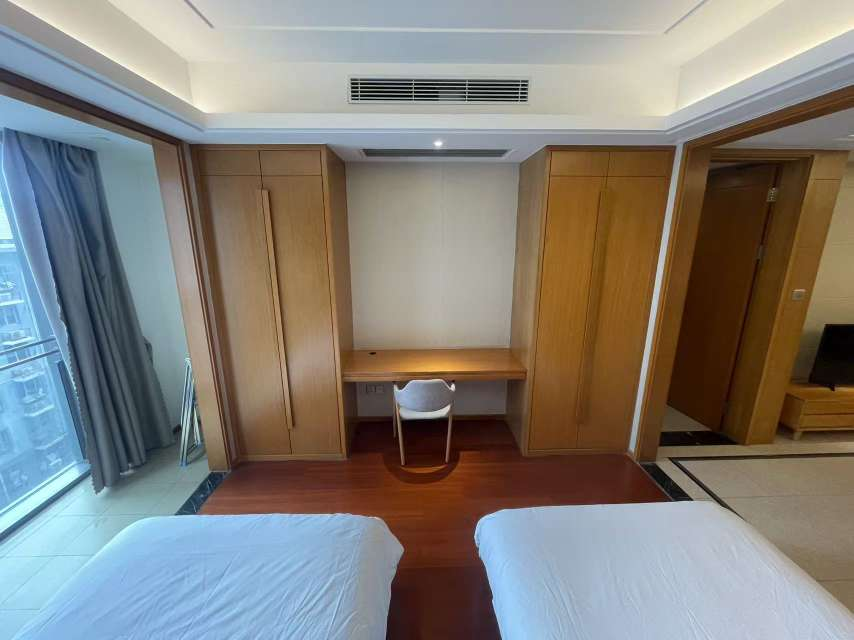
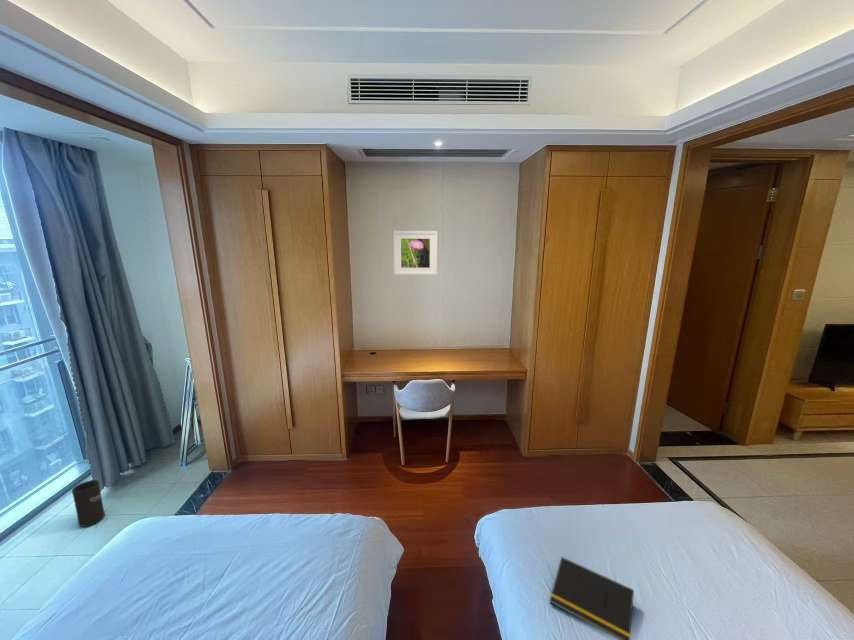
+ notepad (591, 596)
+ speaker (88, 503)
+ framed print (415, 253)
